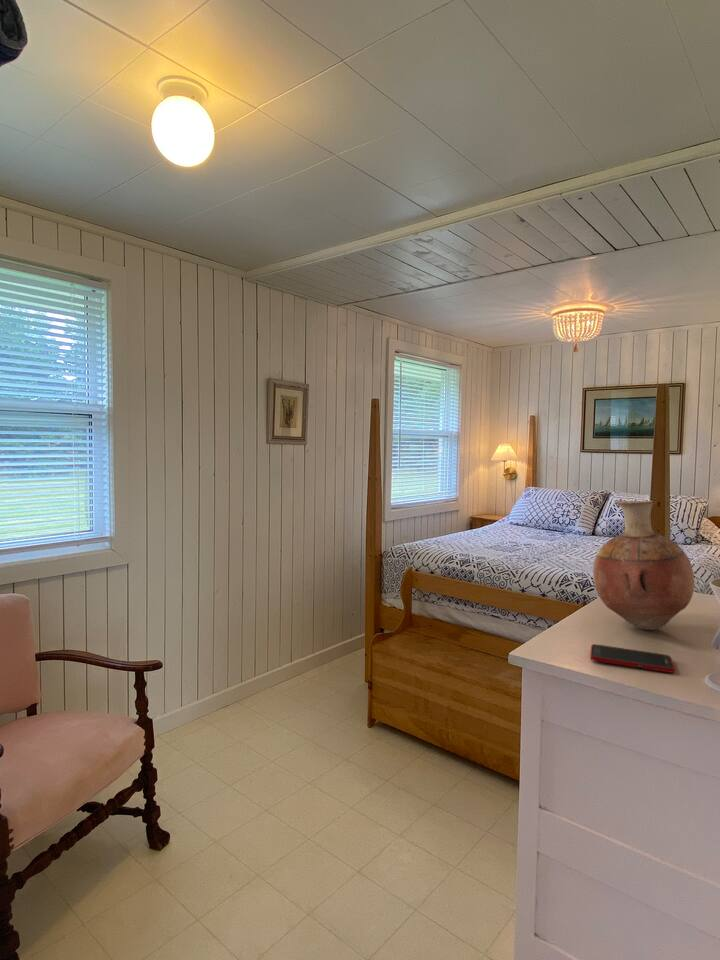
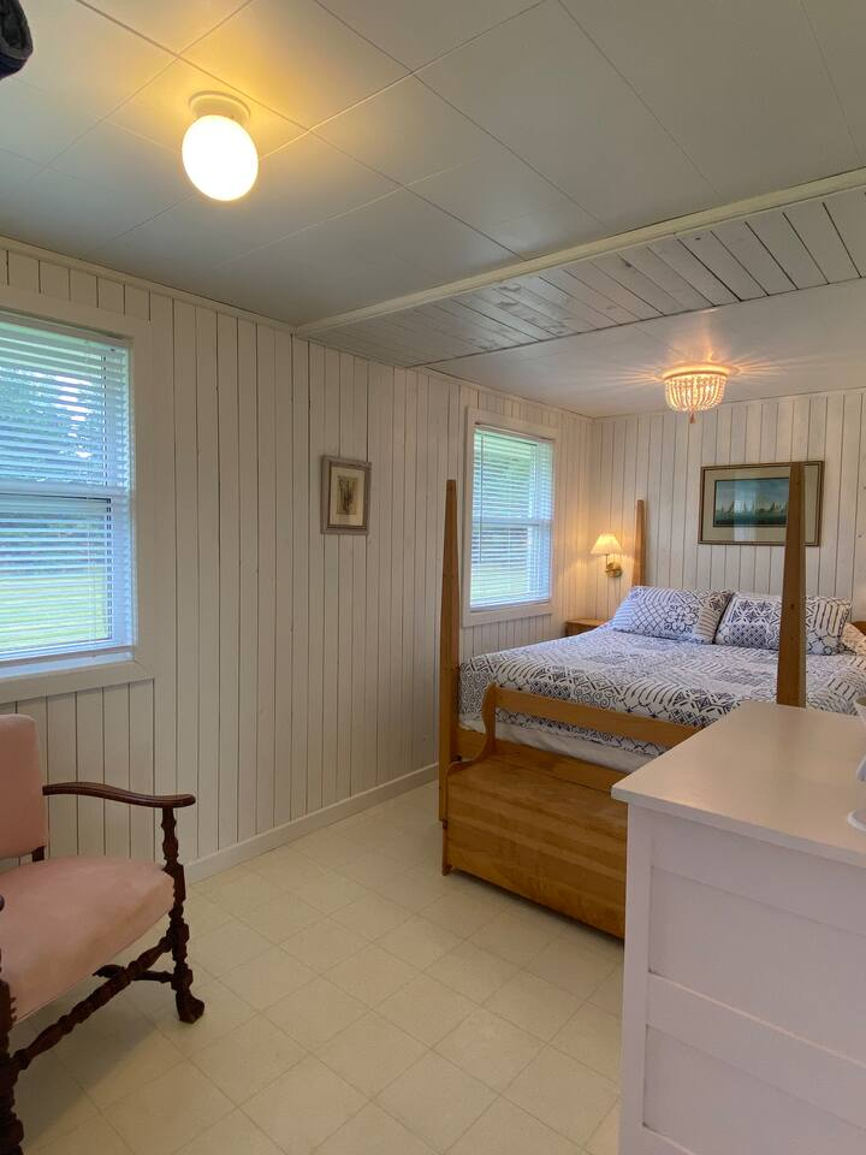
- vase (642, 563)
- cell phone (630, 658)
